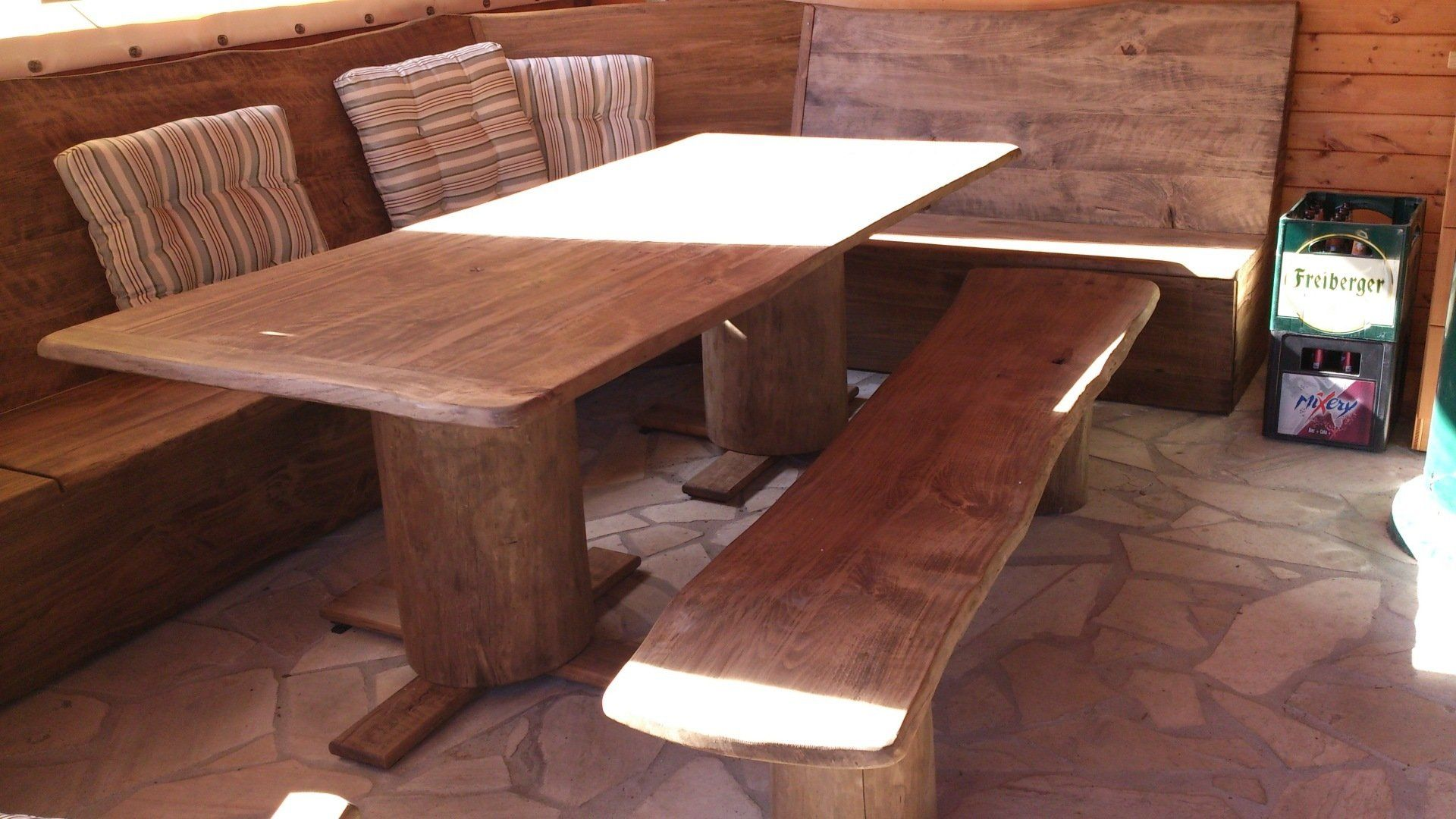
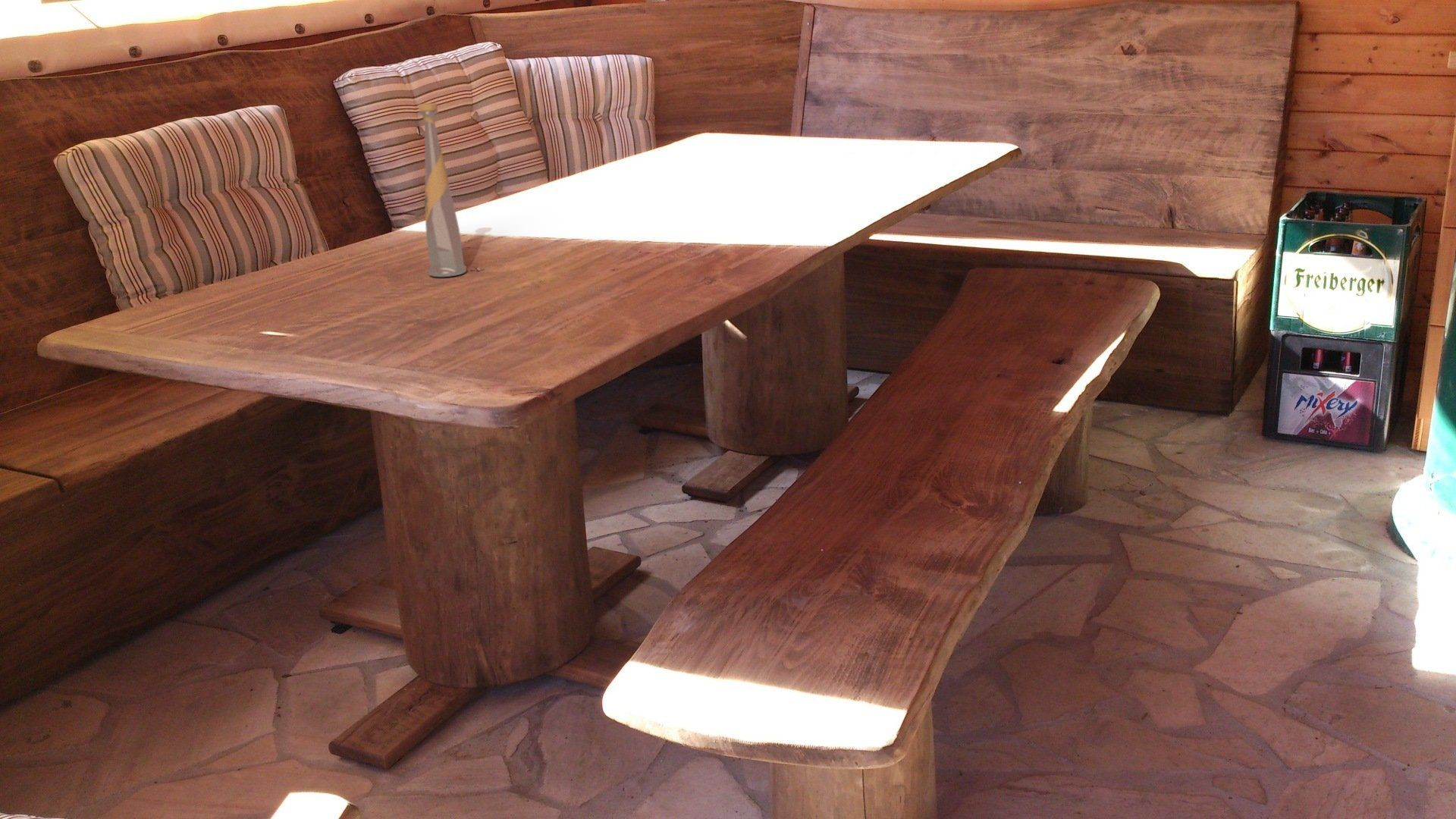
+ bottle (438, 190)
